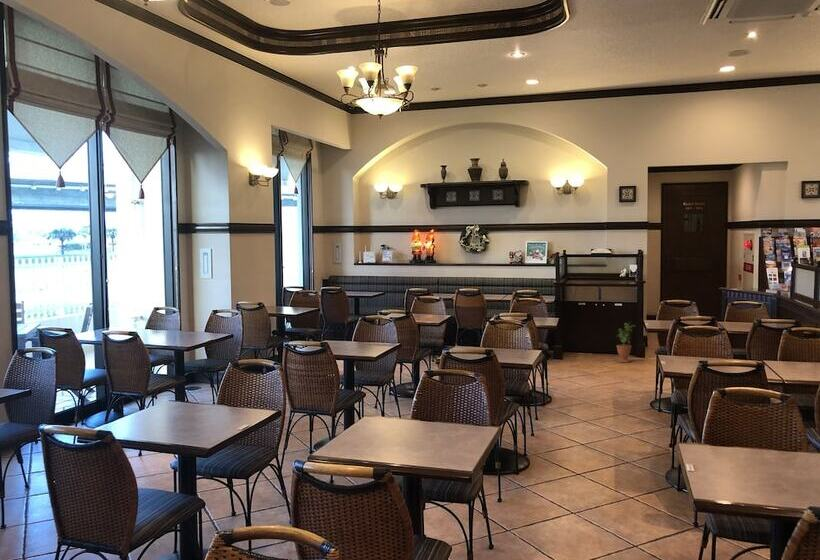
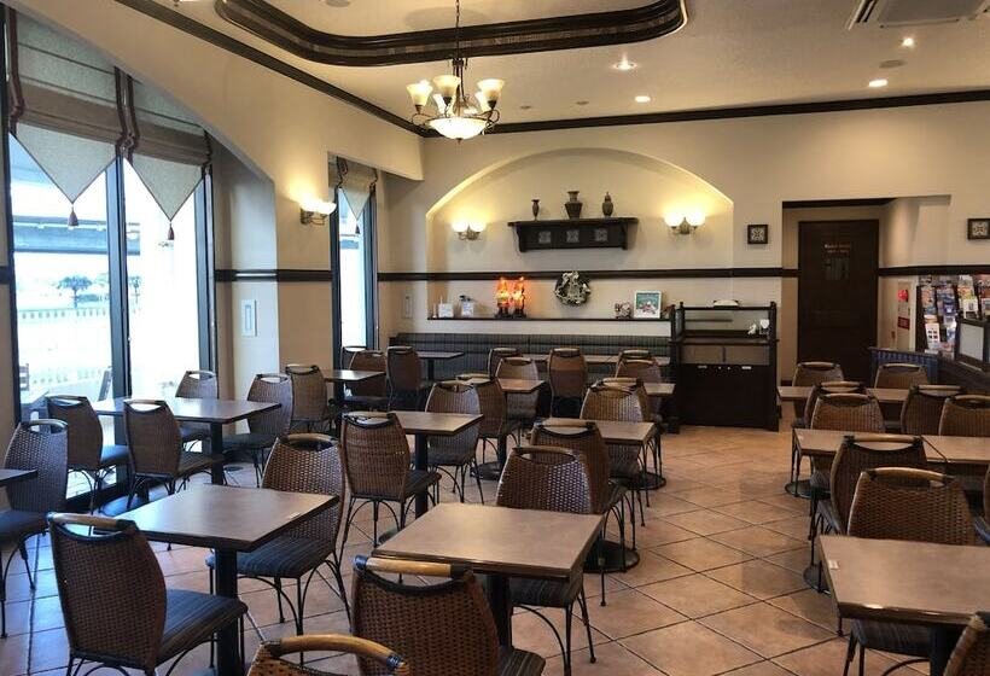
- potted plant (625, 341)
